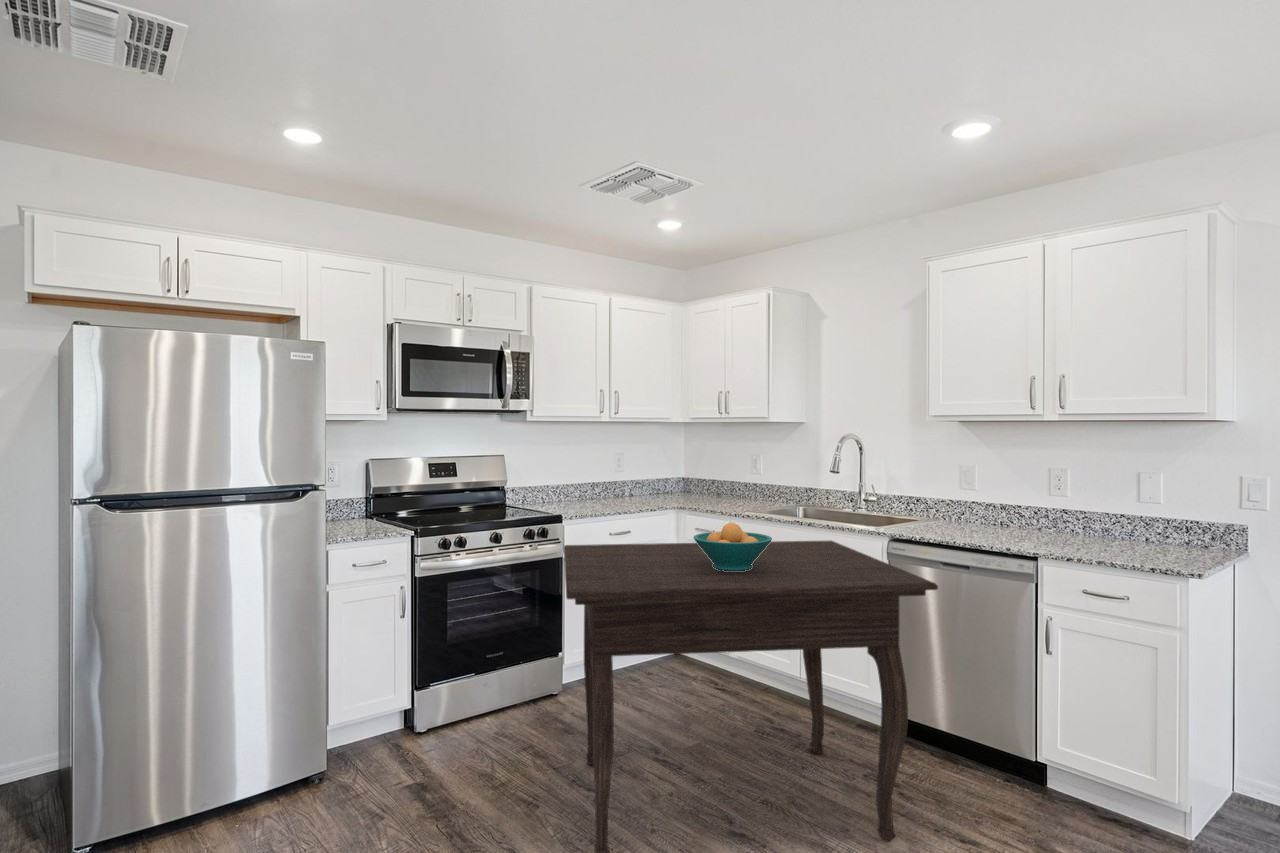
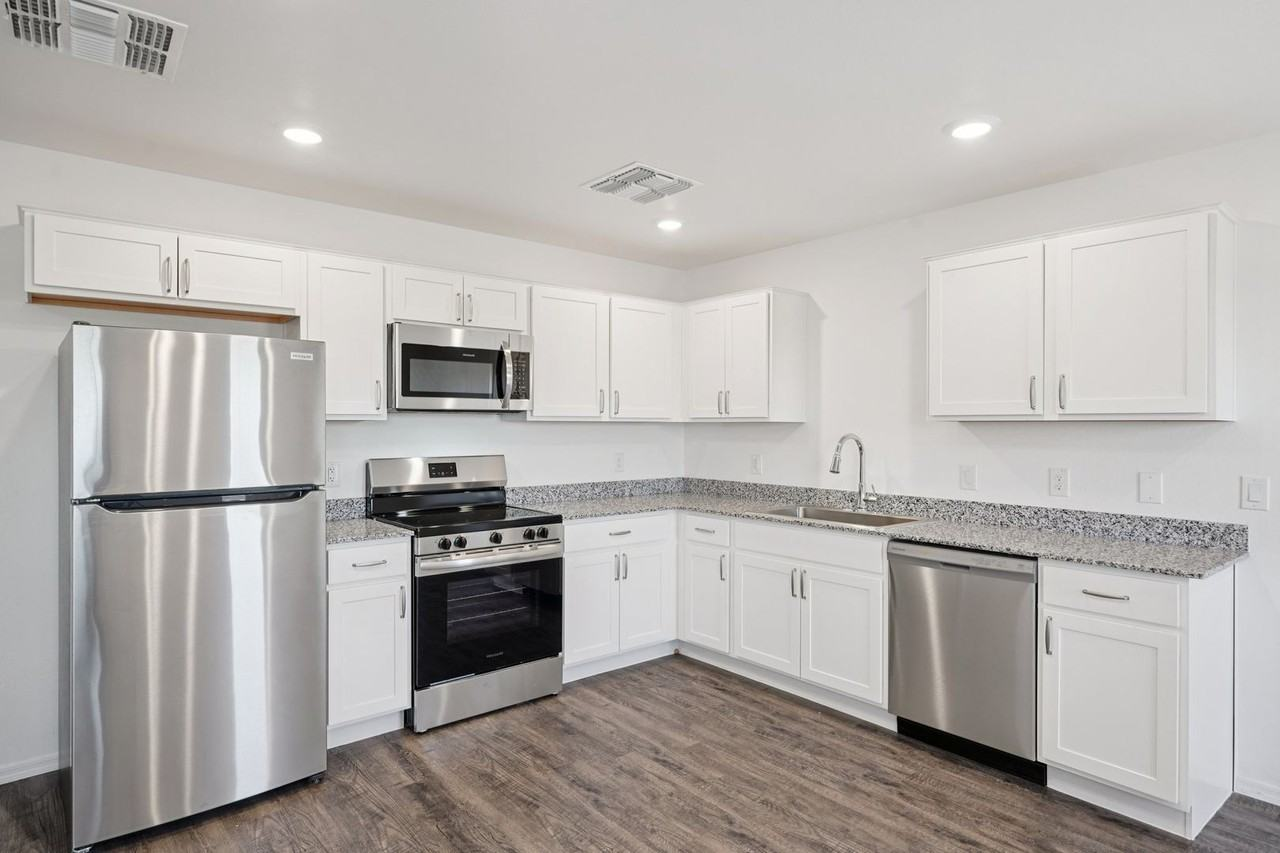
- dining table (718, 652)
- fruit bowl (732, 545)
